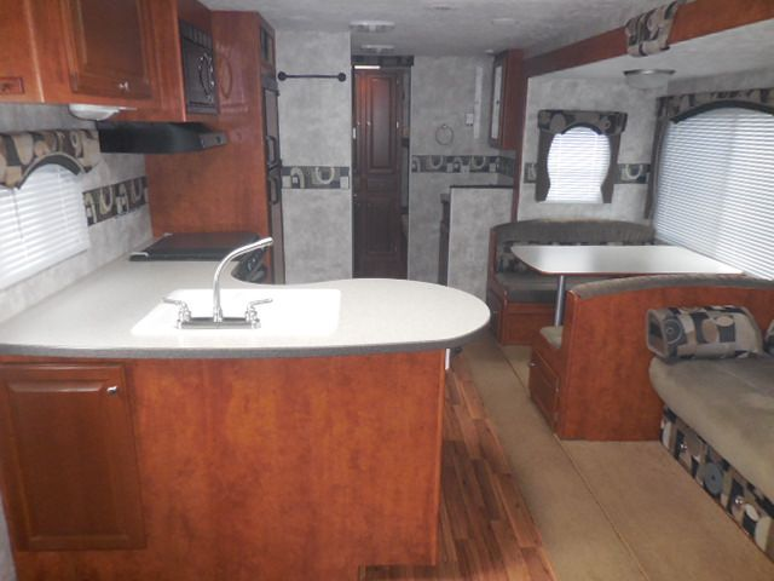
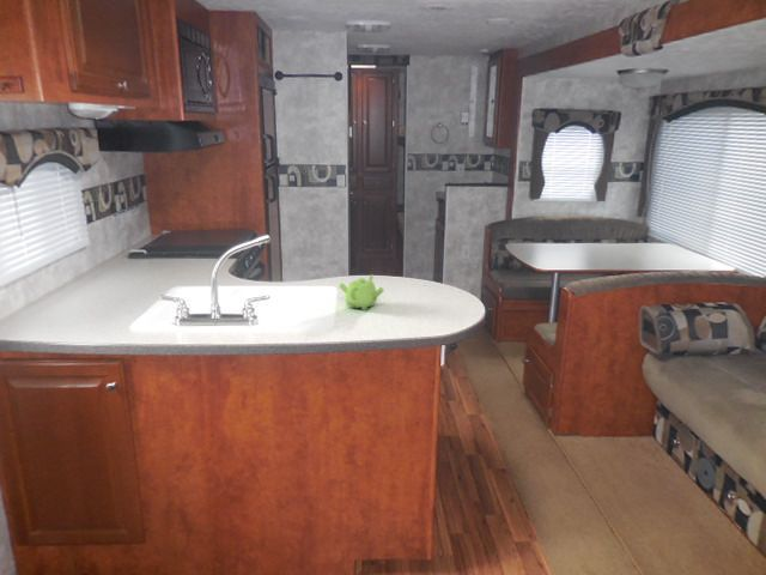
+ teapot (361, 291)
